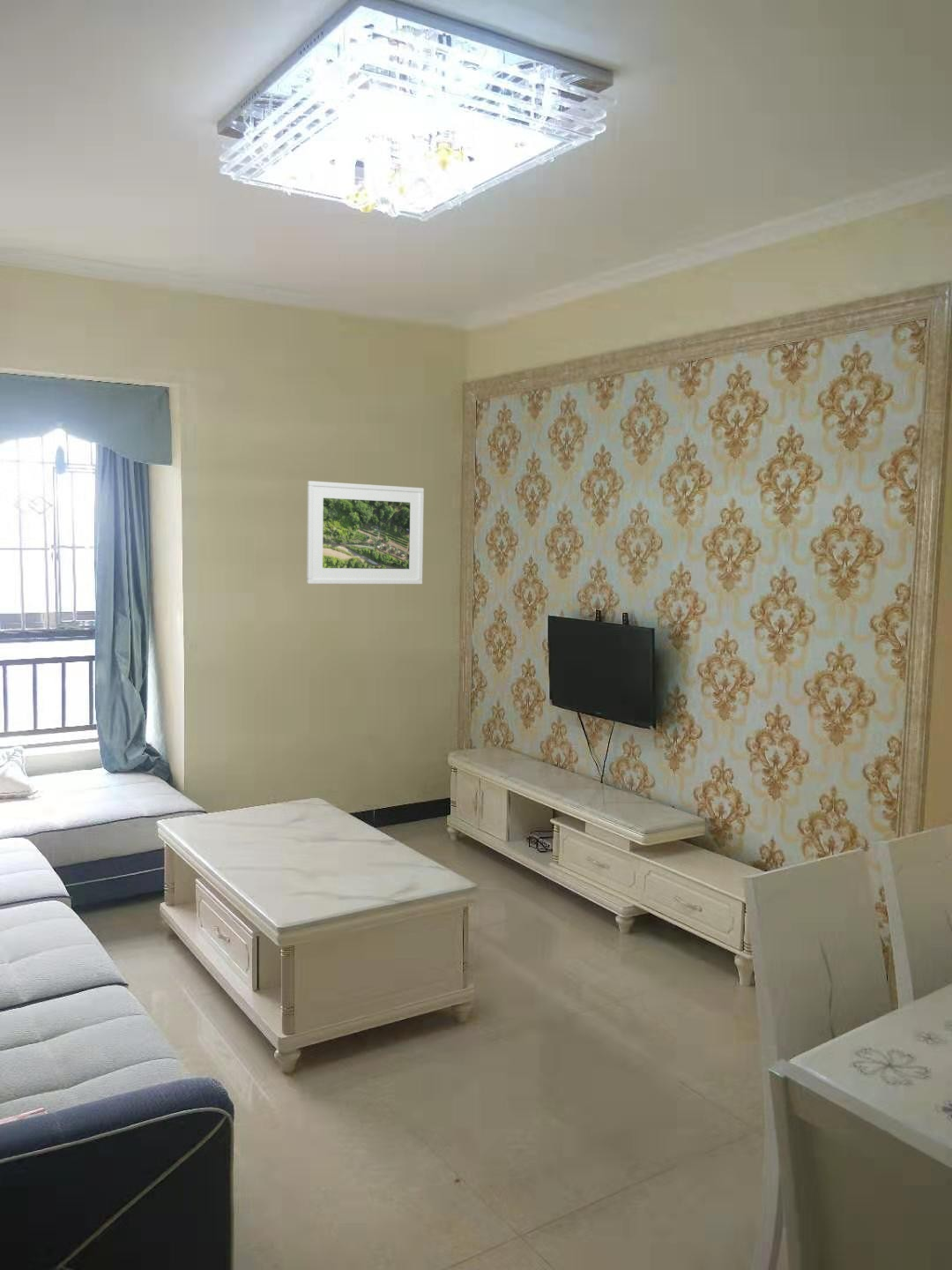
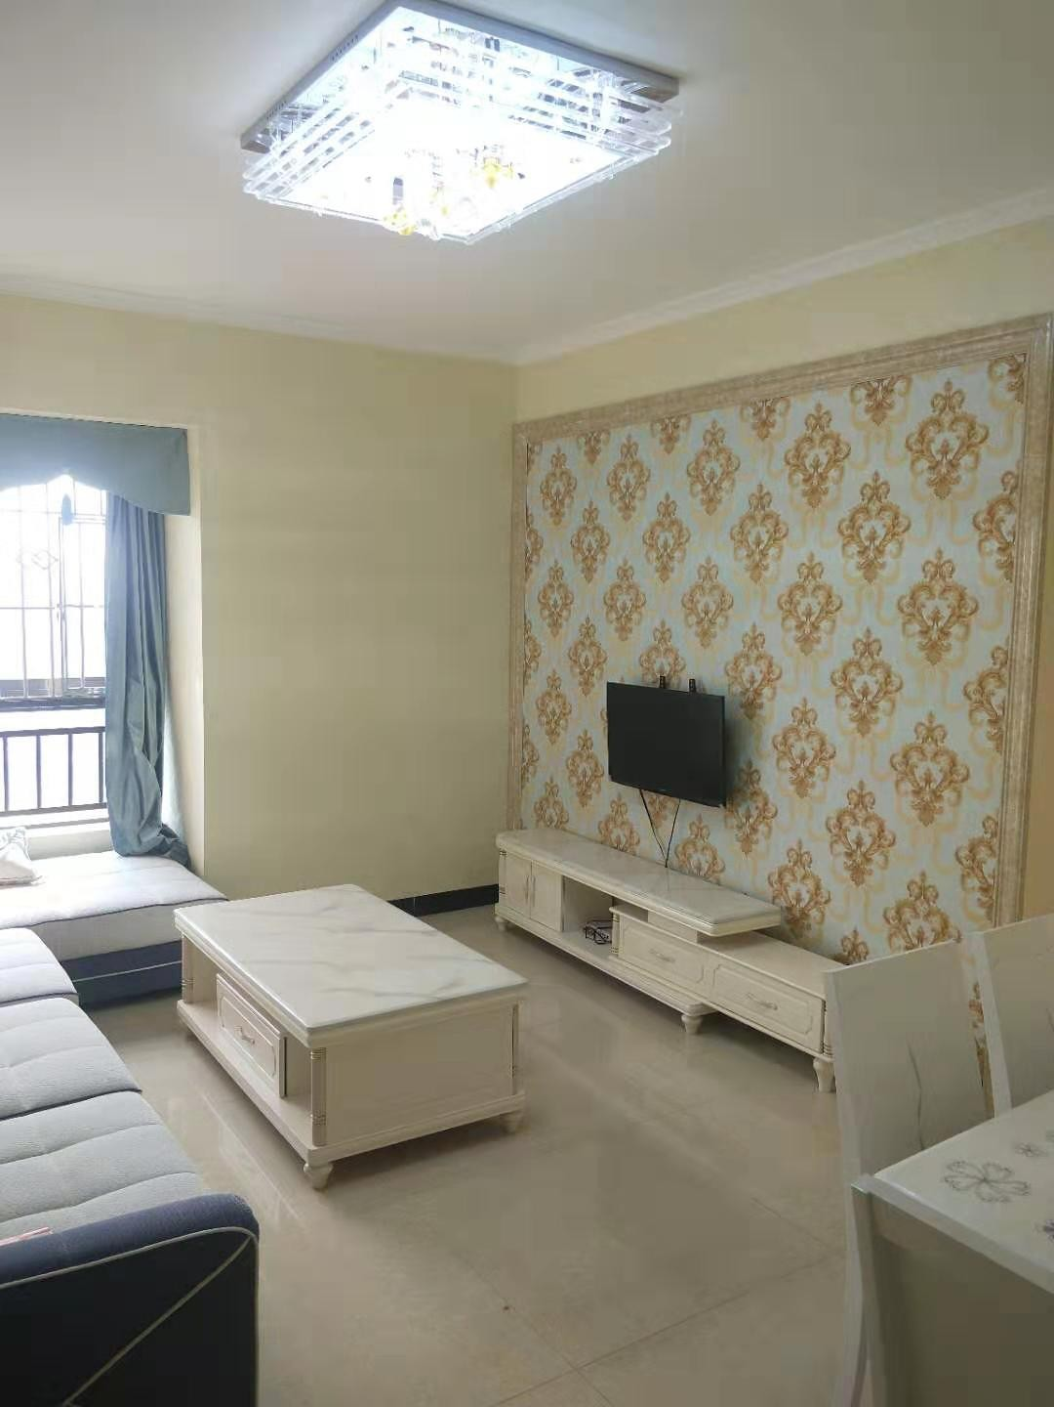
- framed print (367, 534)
